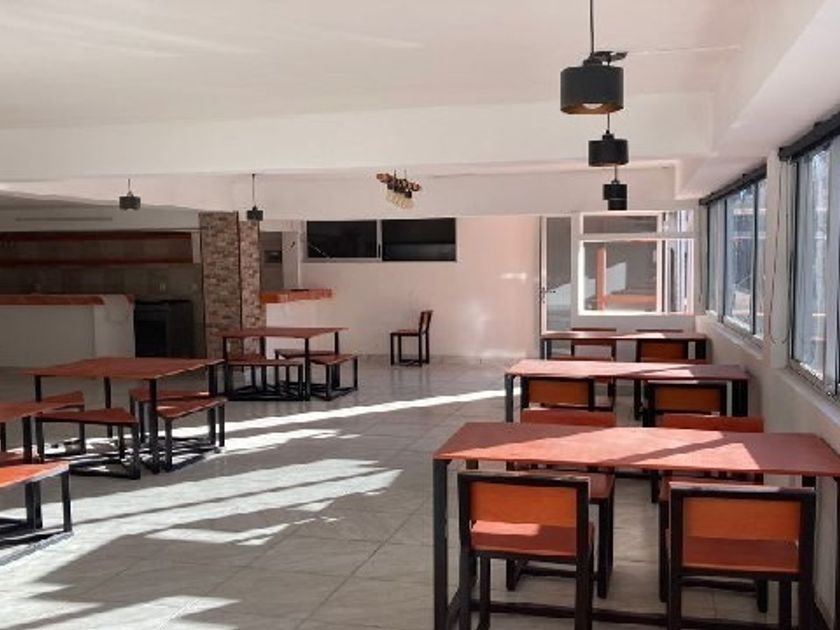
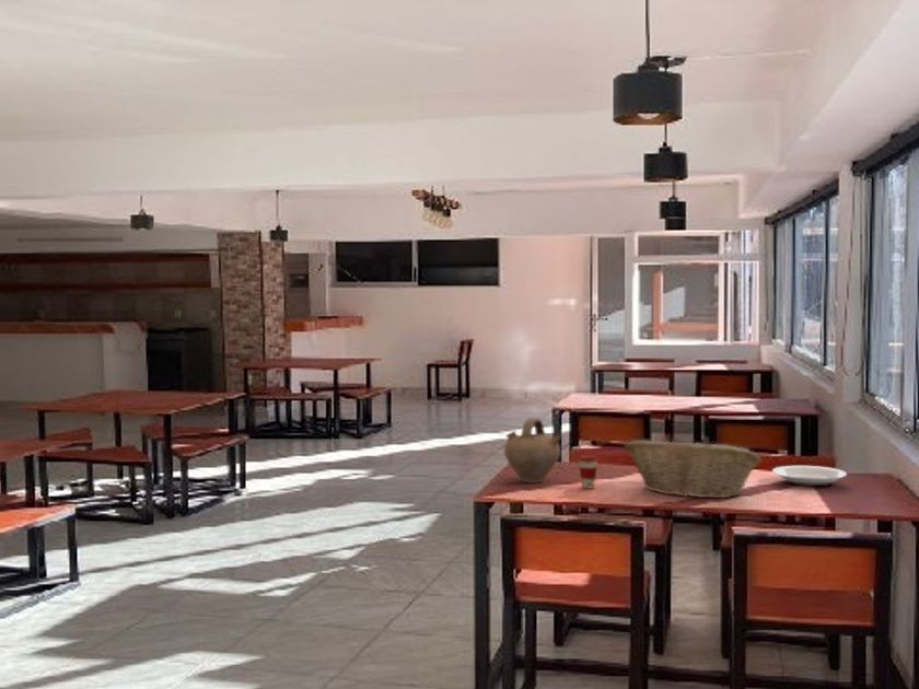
+ plate (809, 477)
+ jug (534, 448)
+ coffee cup (588, 471)
+ fruit basket (690, 463)
